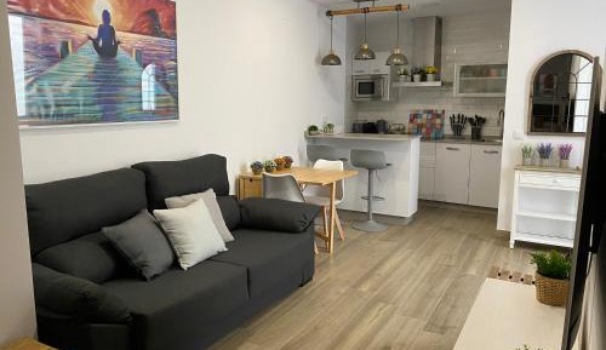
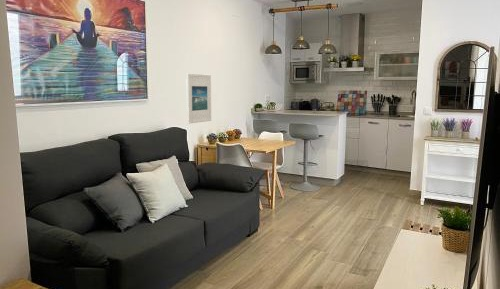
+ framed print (199, 98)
